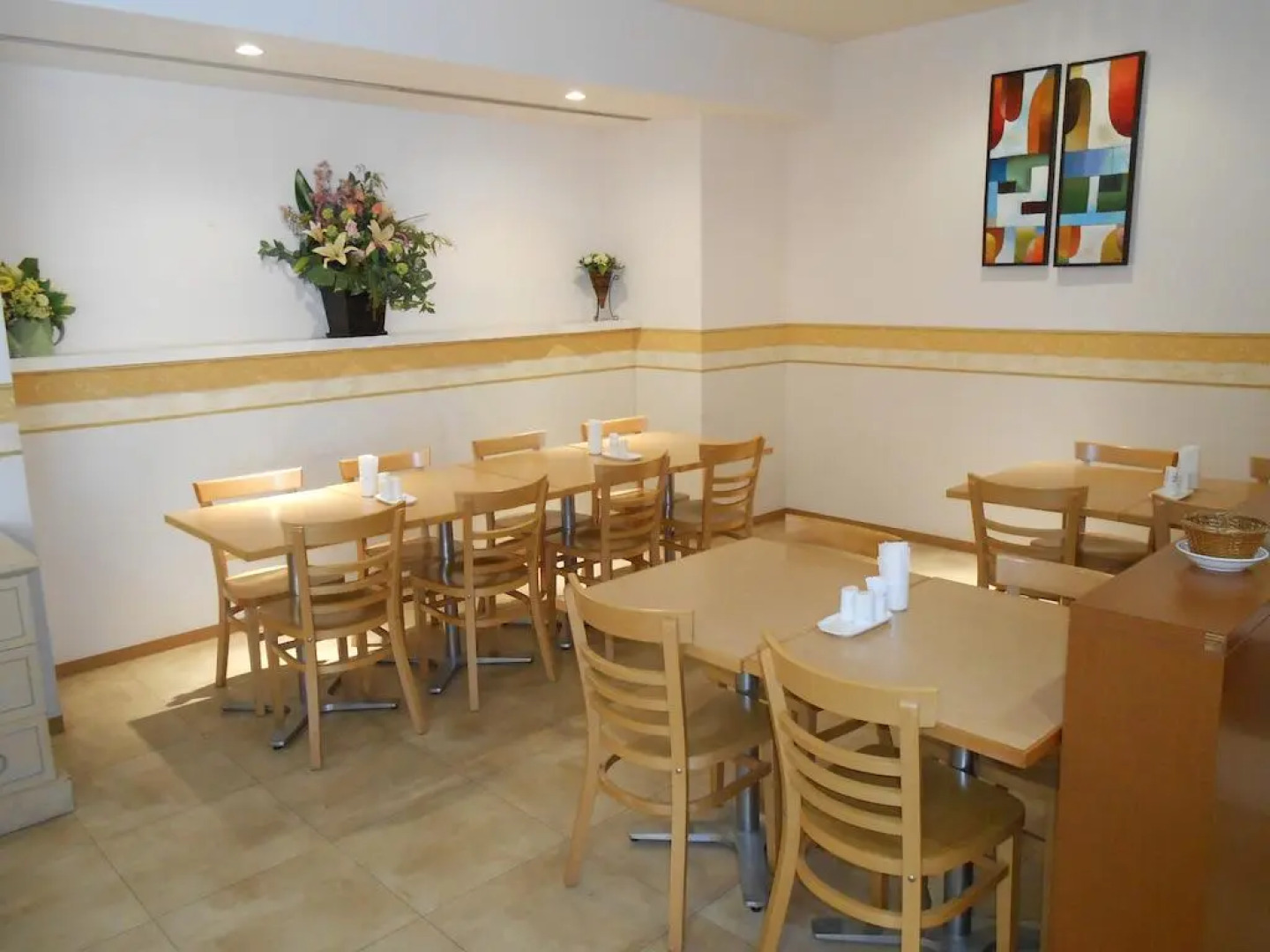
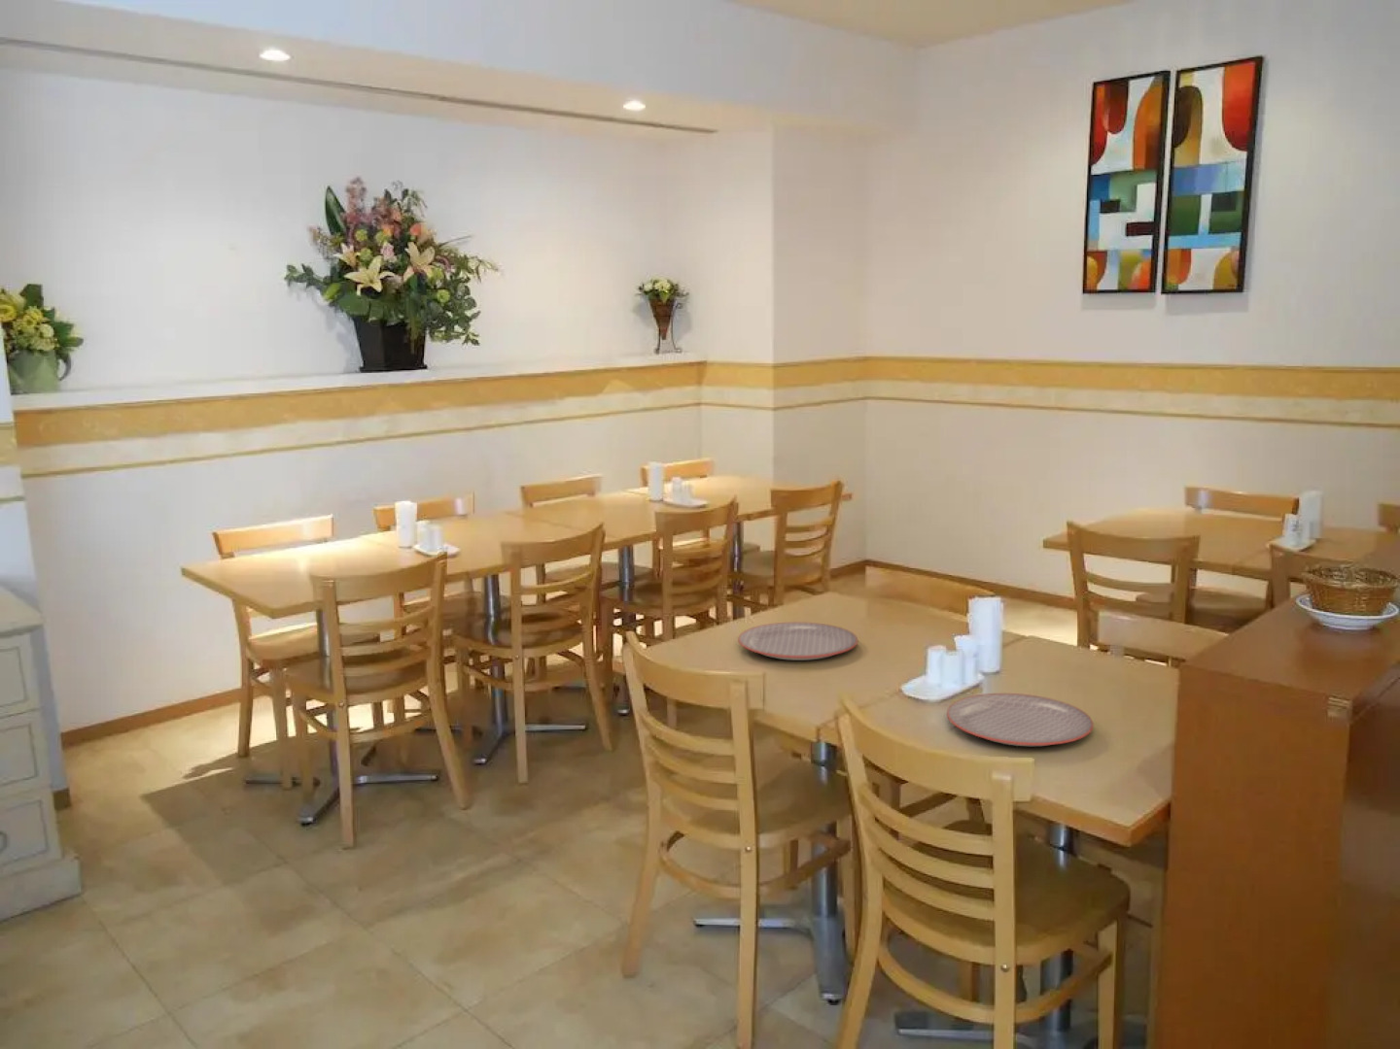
+ plate (797, 642)
+ plate (1017, 722)
